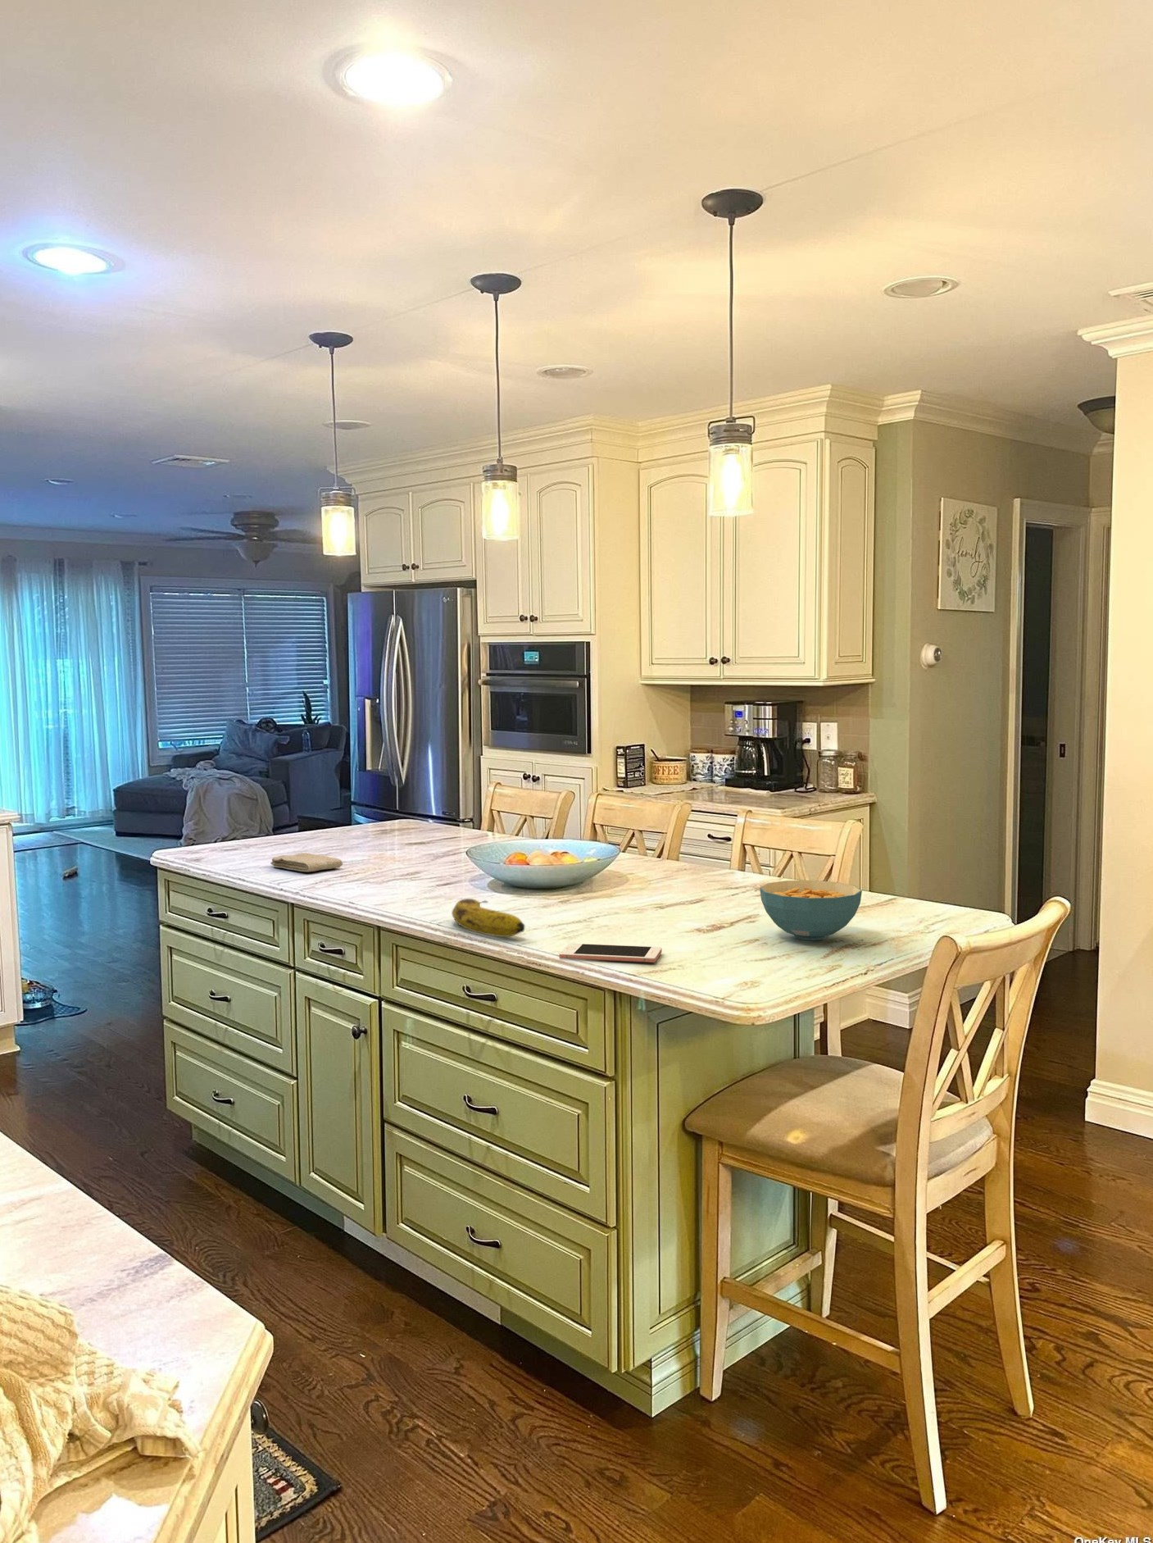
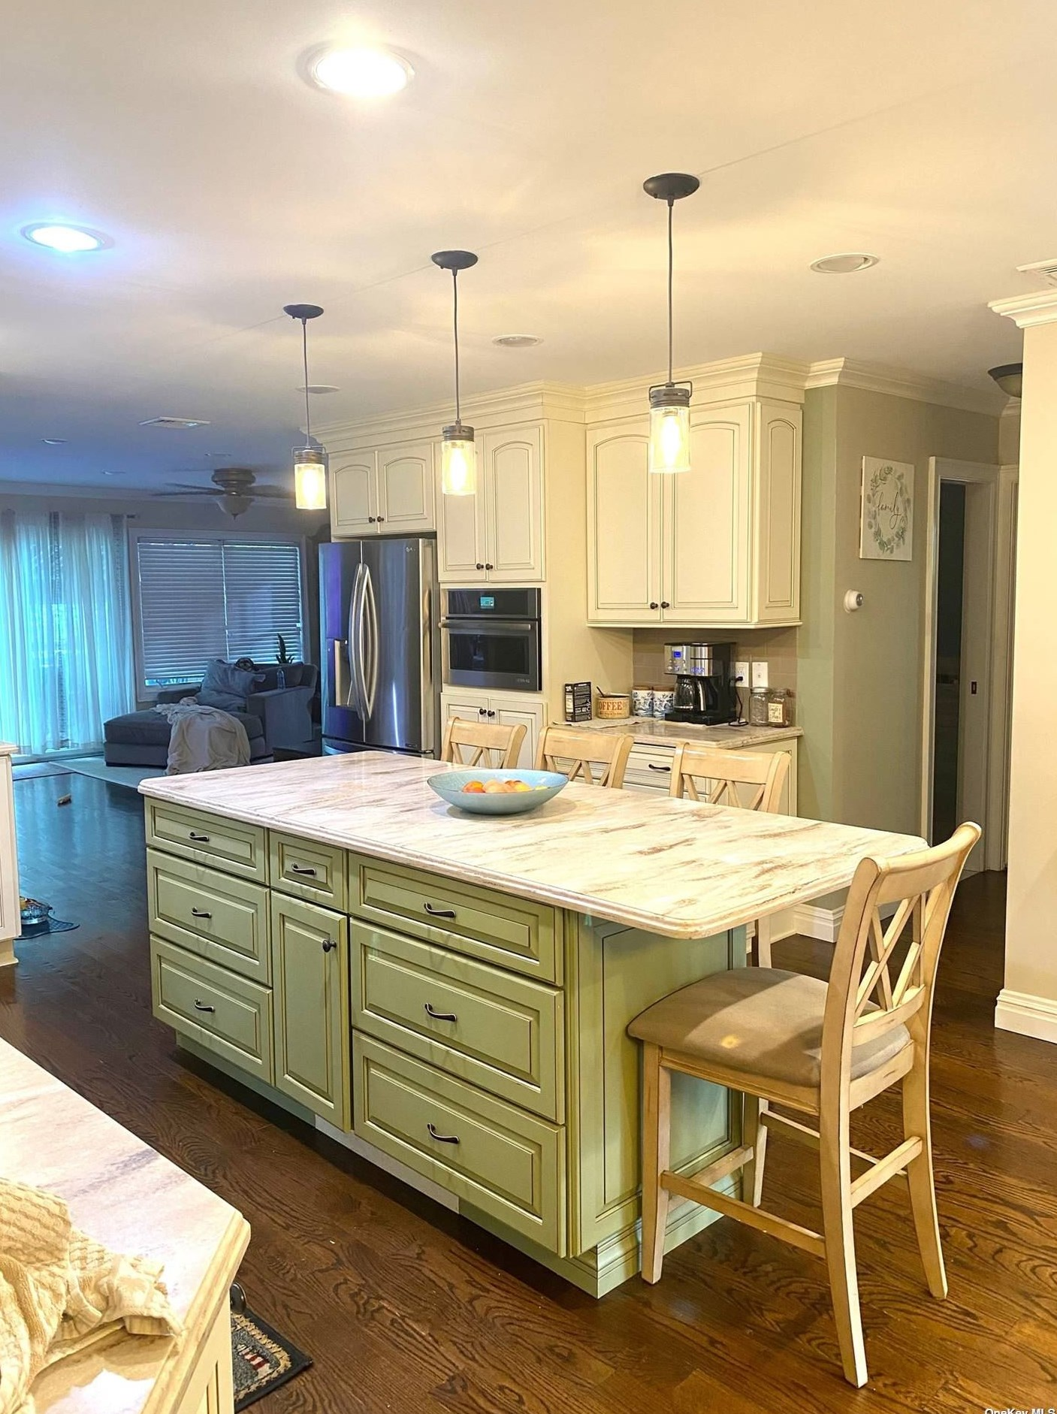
- fruit (495, 914)
- washcloth (305, 861)
- cell phone (610, 953)
- cereal bowl (809, 912)
